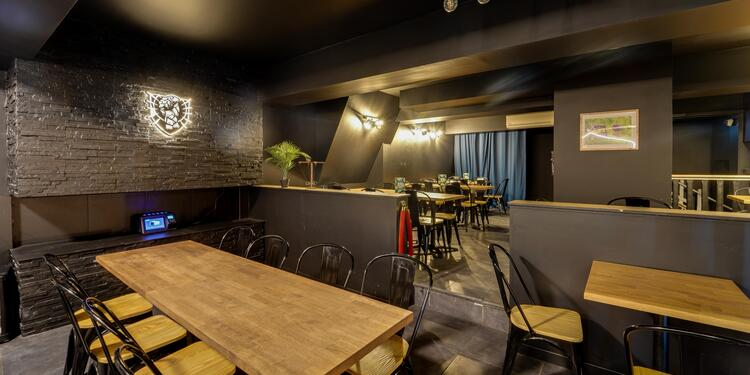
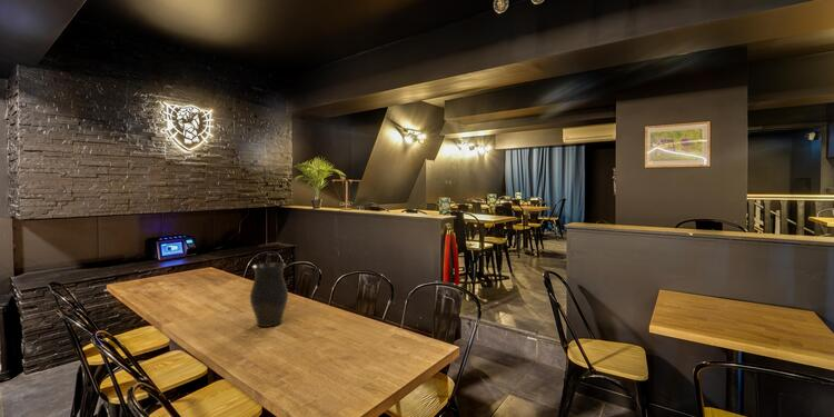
+ vase (269, 294)
